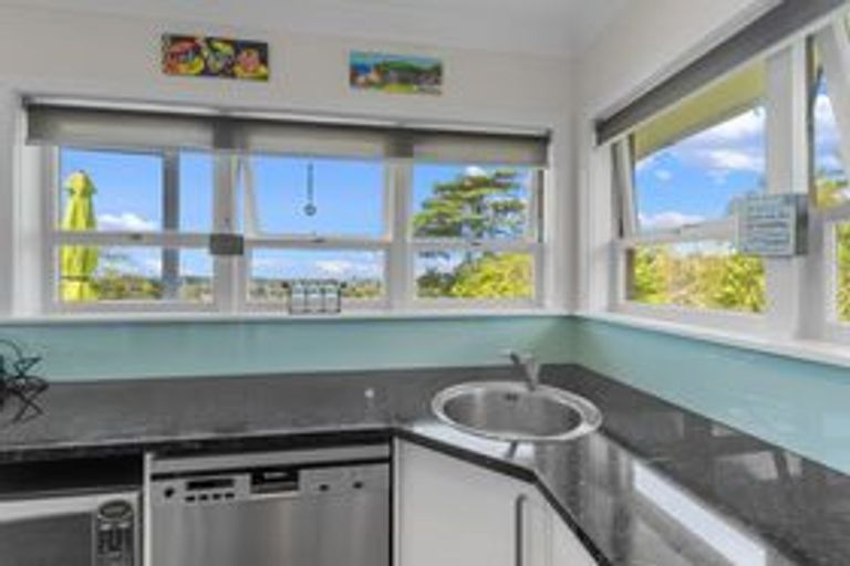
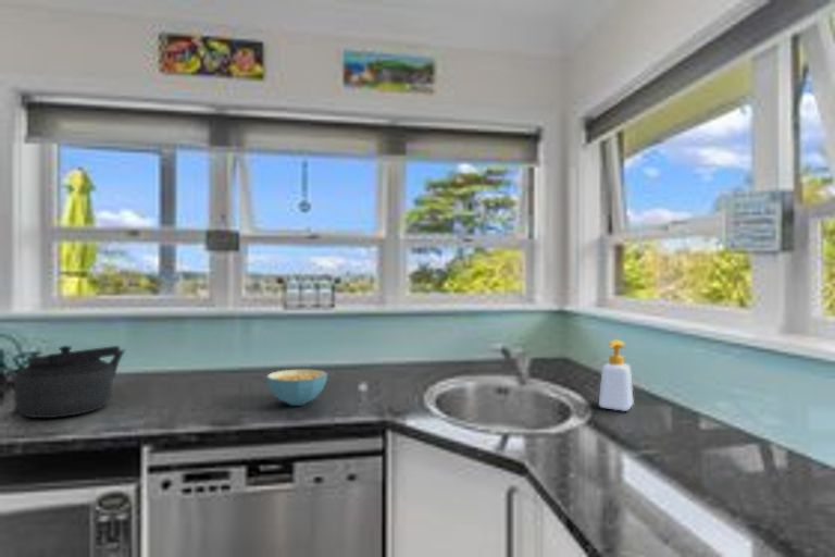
+ kettle (68, 376)
+ soap bottle (614, 374)
+ cereal bowl (297, 388)
